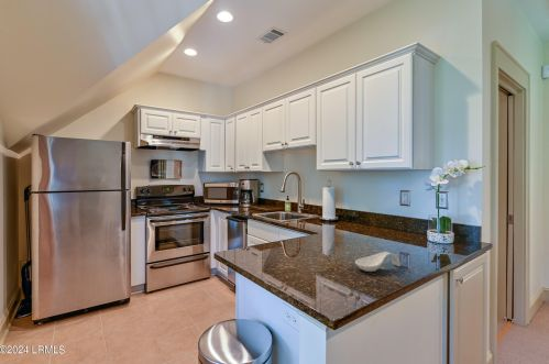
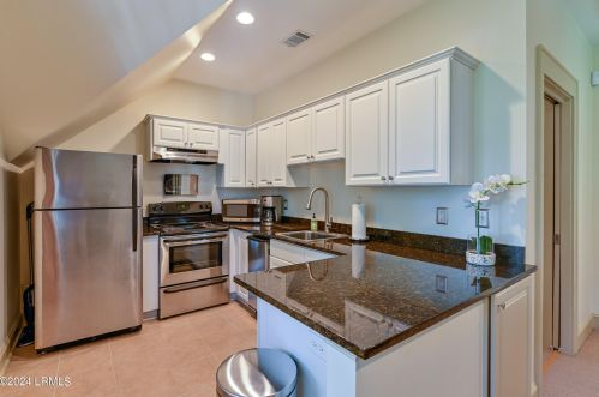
- spoon rest (377, 261)
